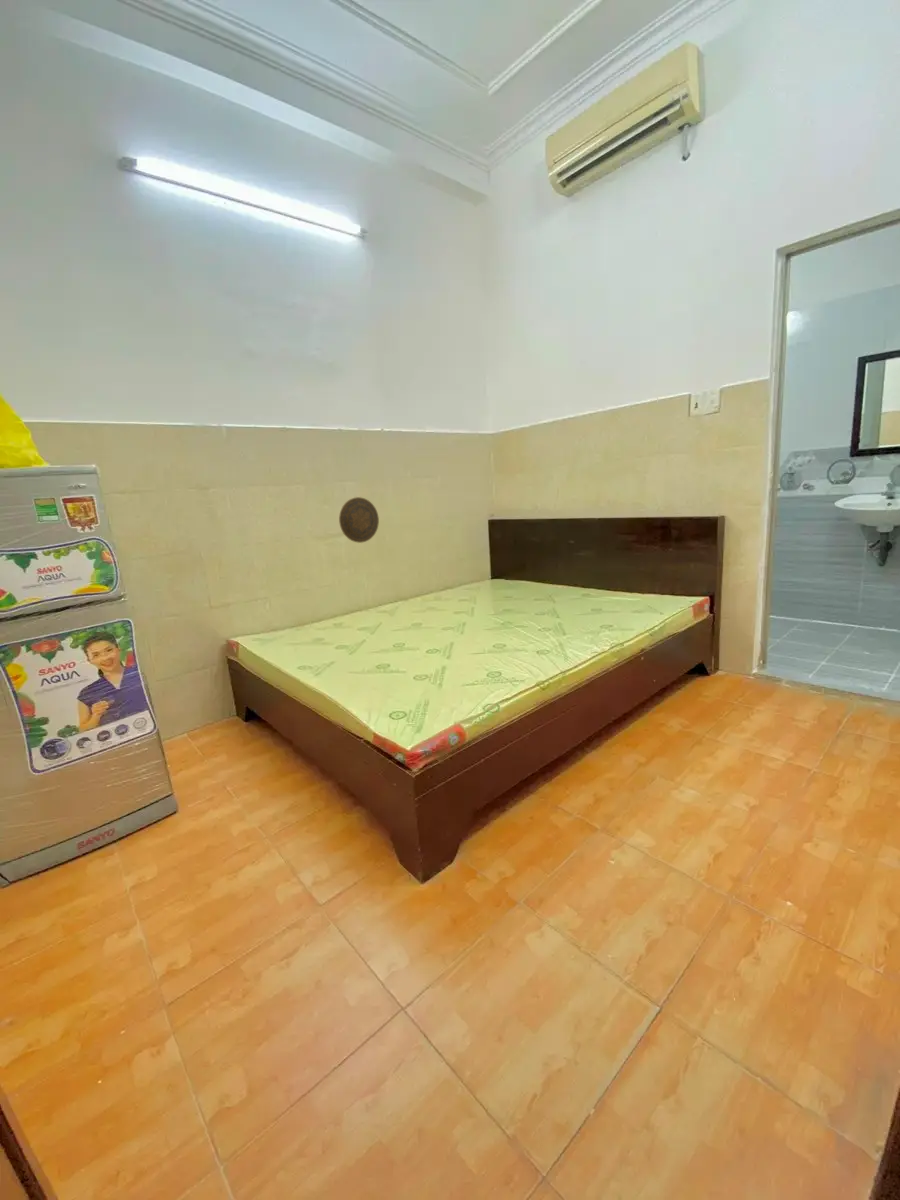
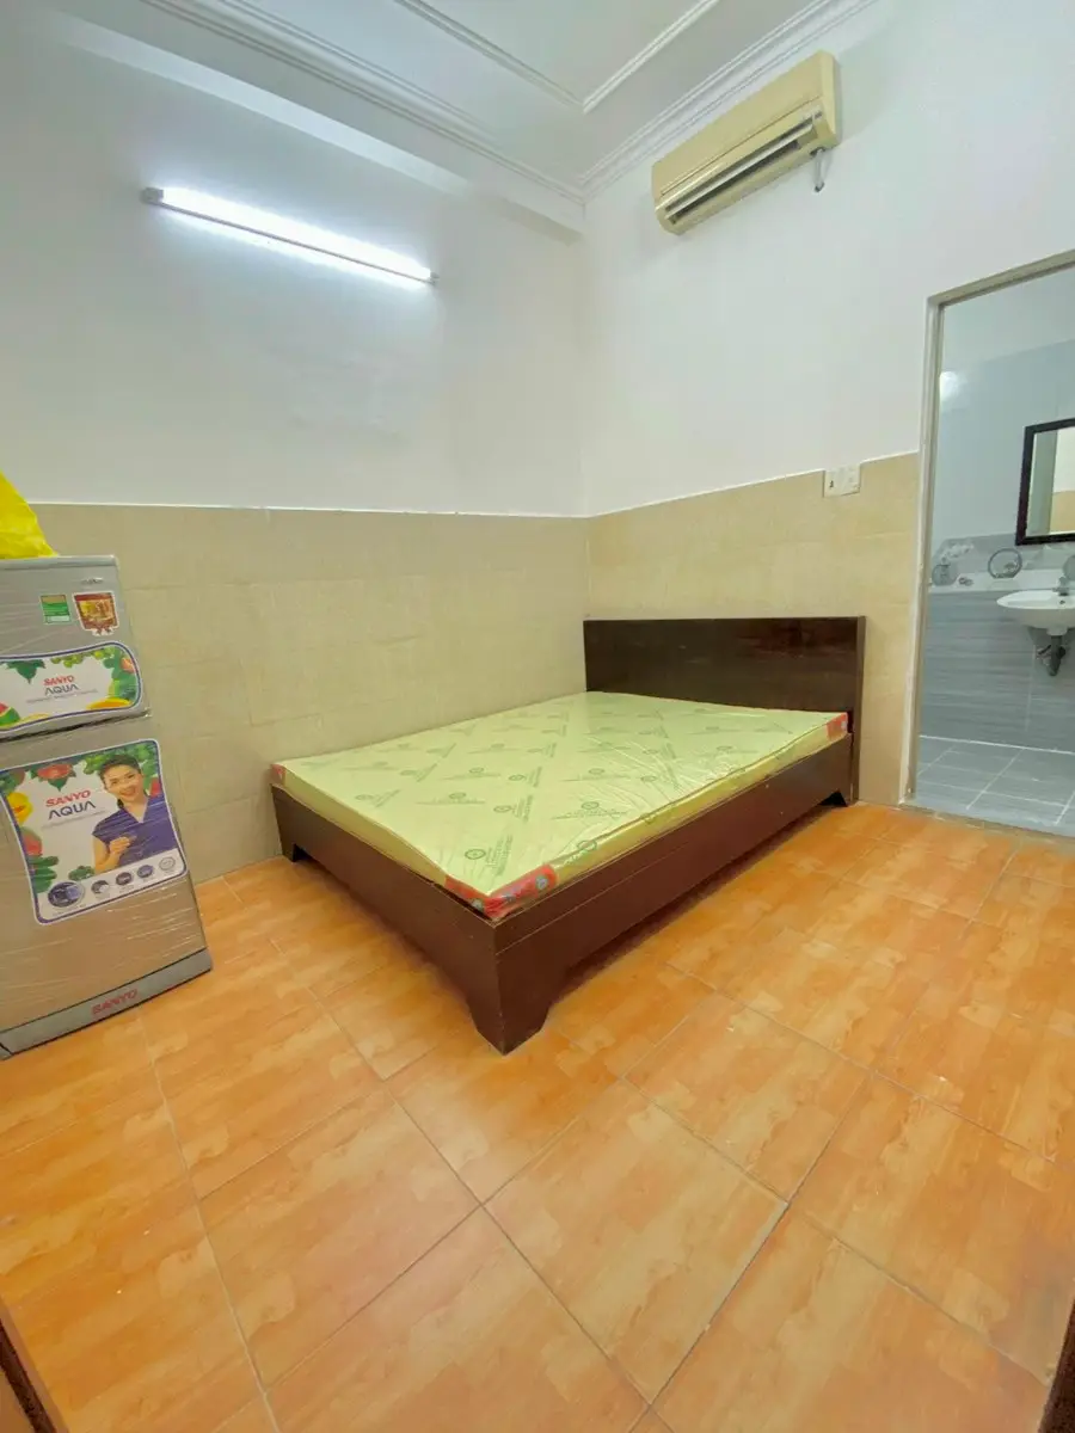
- decorative plate (360, 520)
